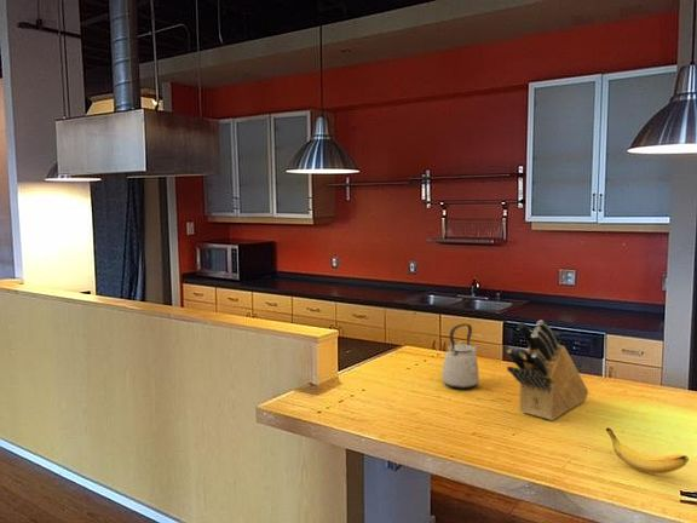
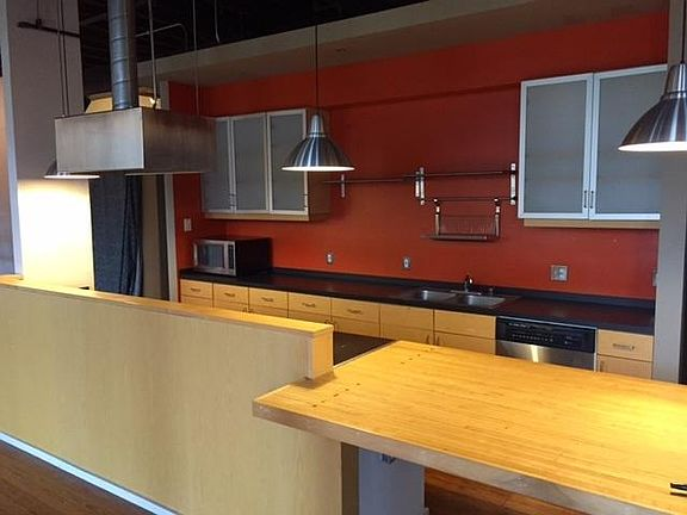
- knife block (548, 362)
- kettle (463, 354)
- banana (645, 455)
